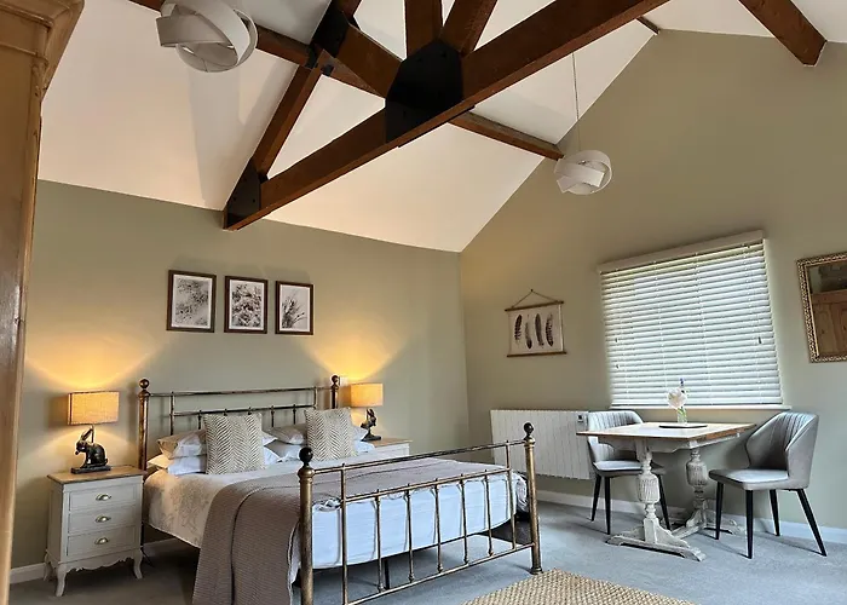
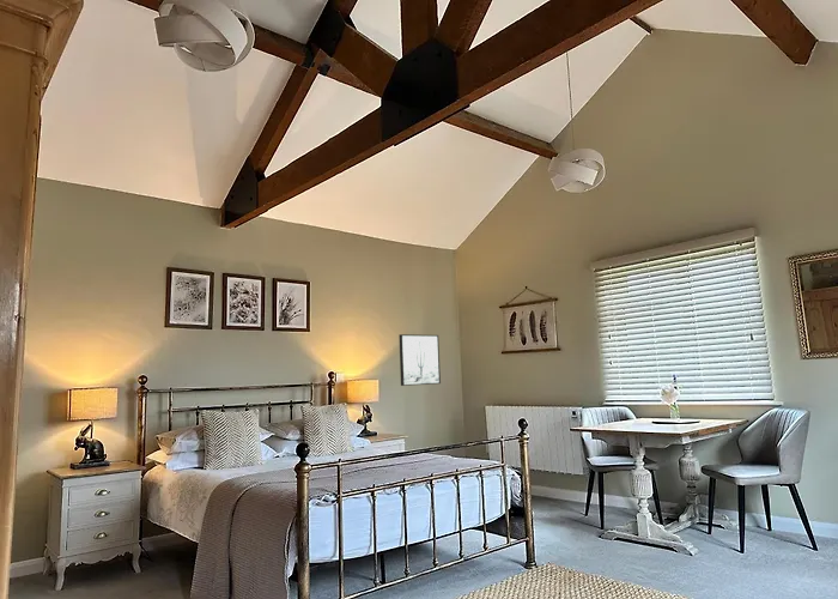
+ wall art (420, 359)
